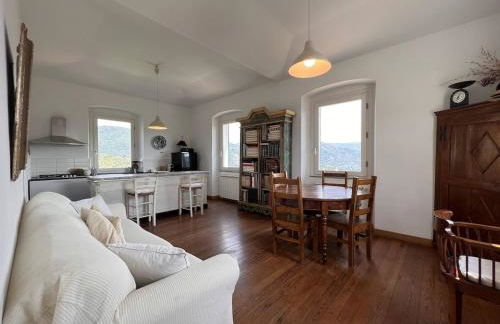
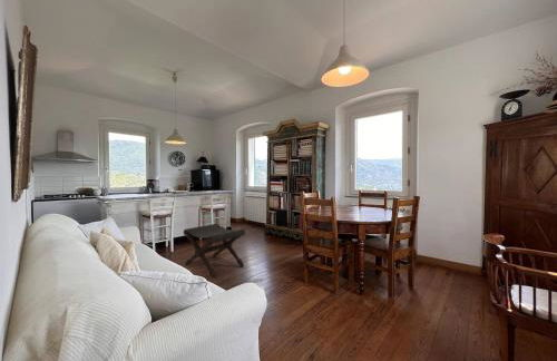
+ footstool (214, 247)
